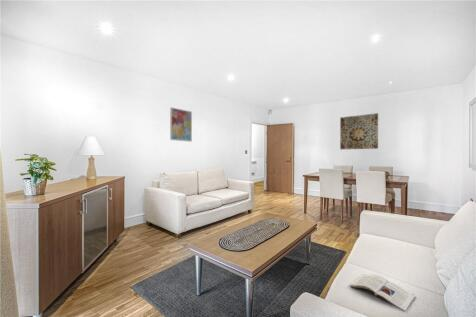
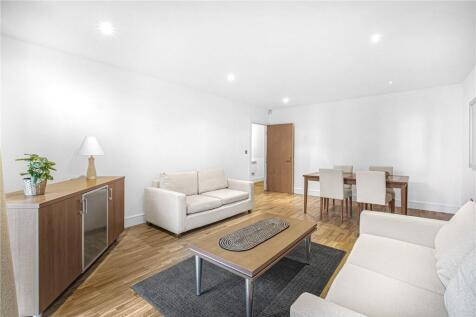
- wall art (358, 132)
- magazine (381, 287)
- wall art (181, 125)
